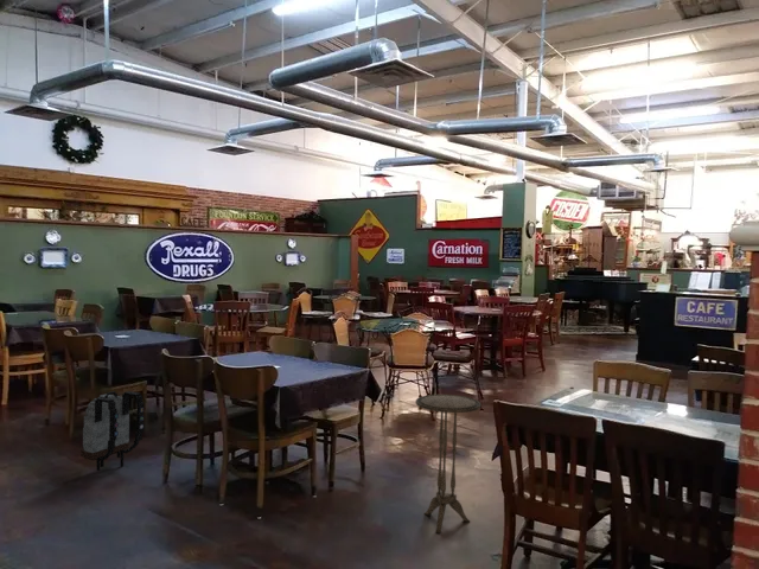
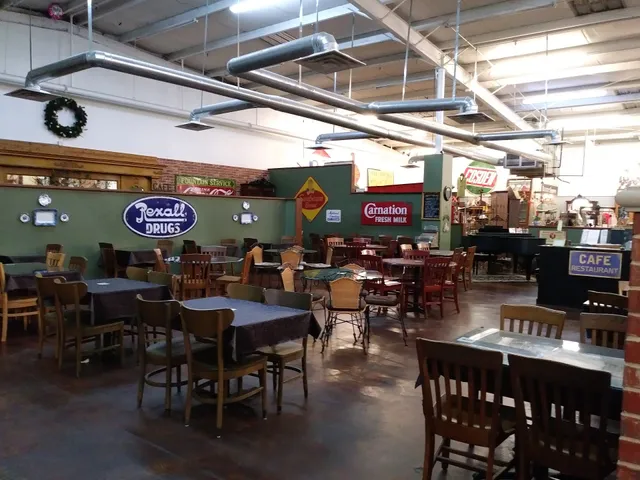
- side table (445, 461)
- backpack (113, 431)
